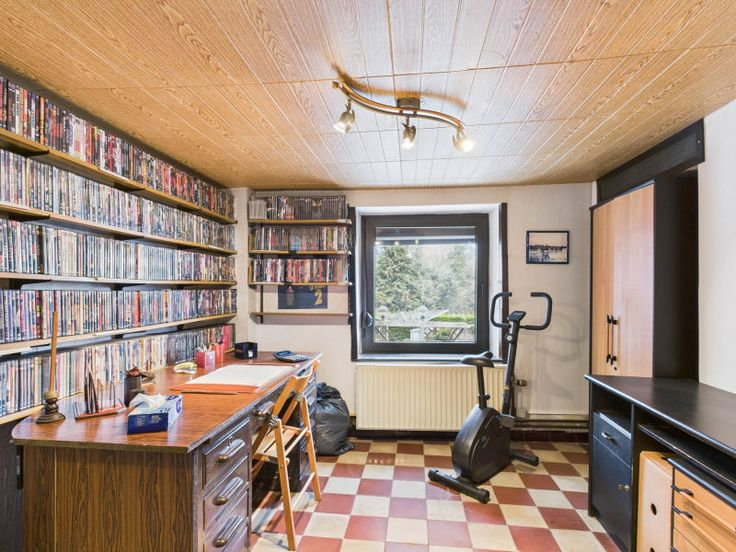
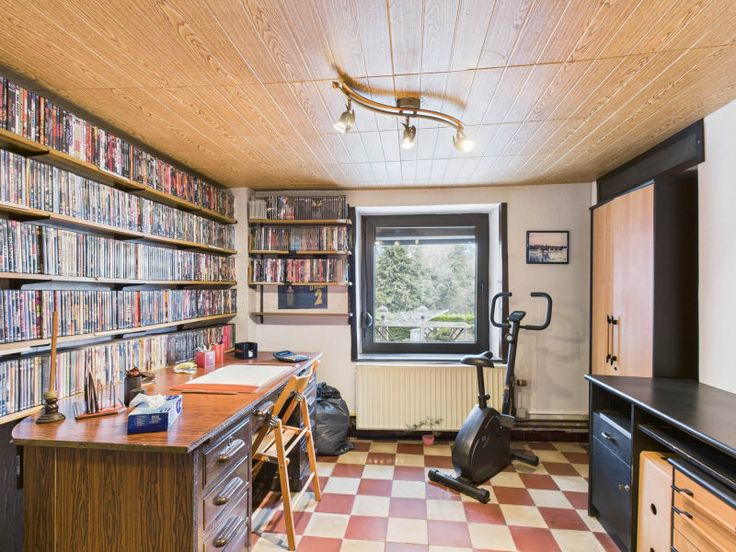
+ potted plant (420, 427)
